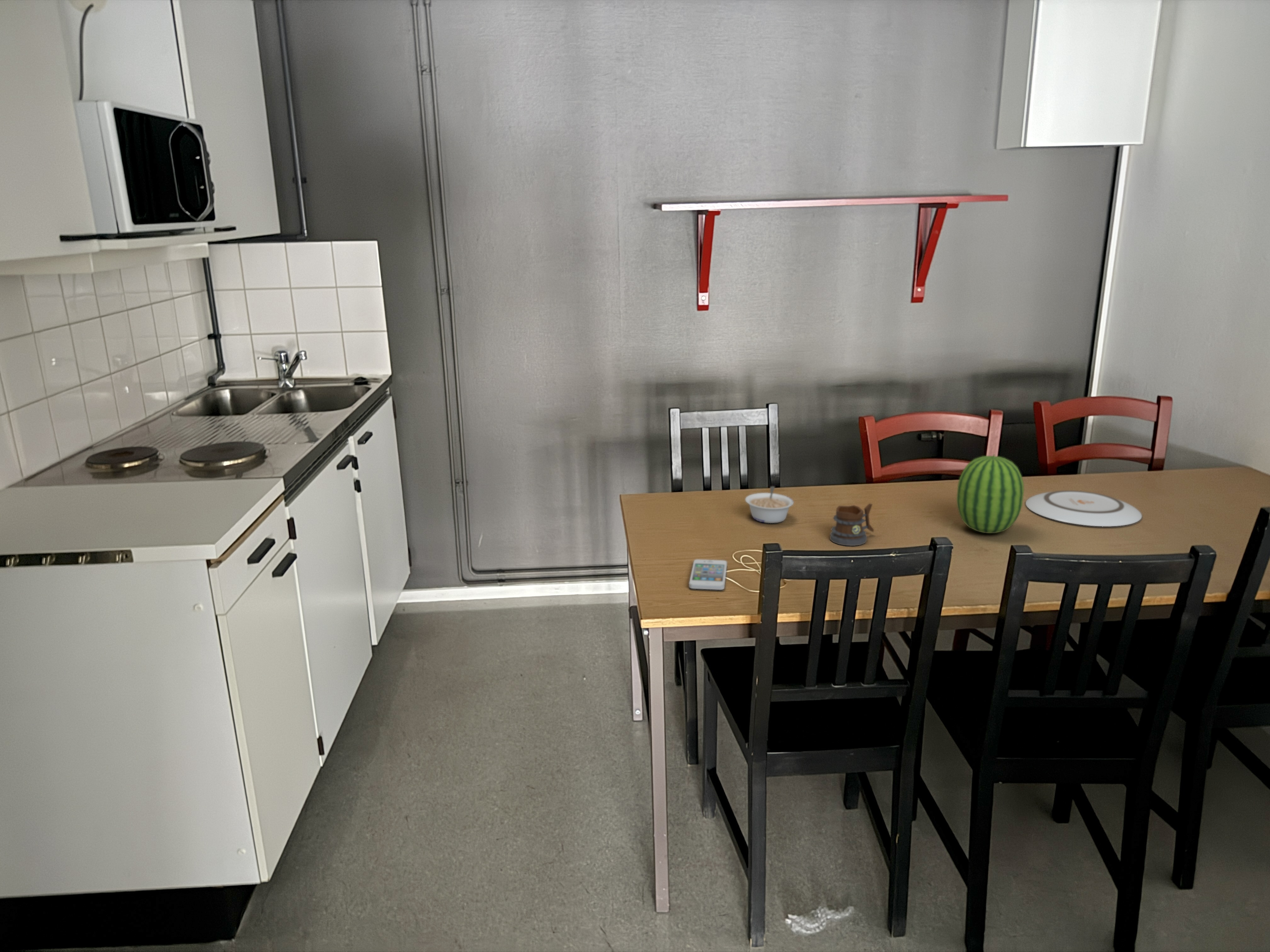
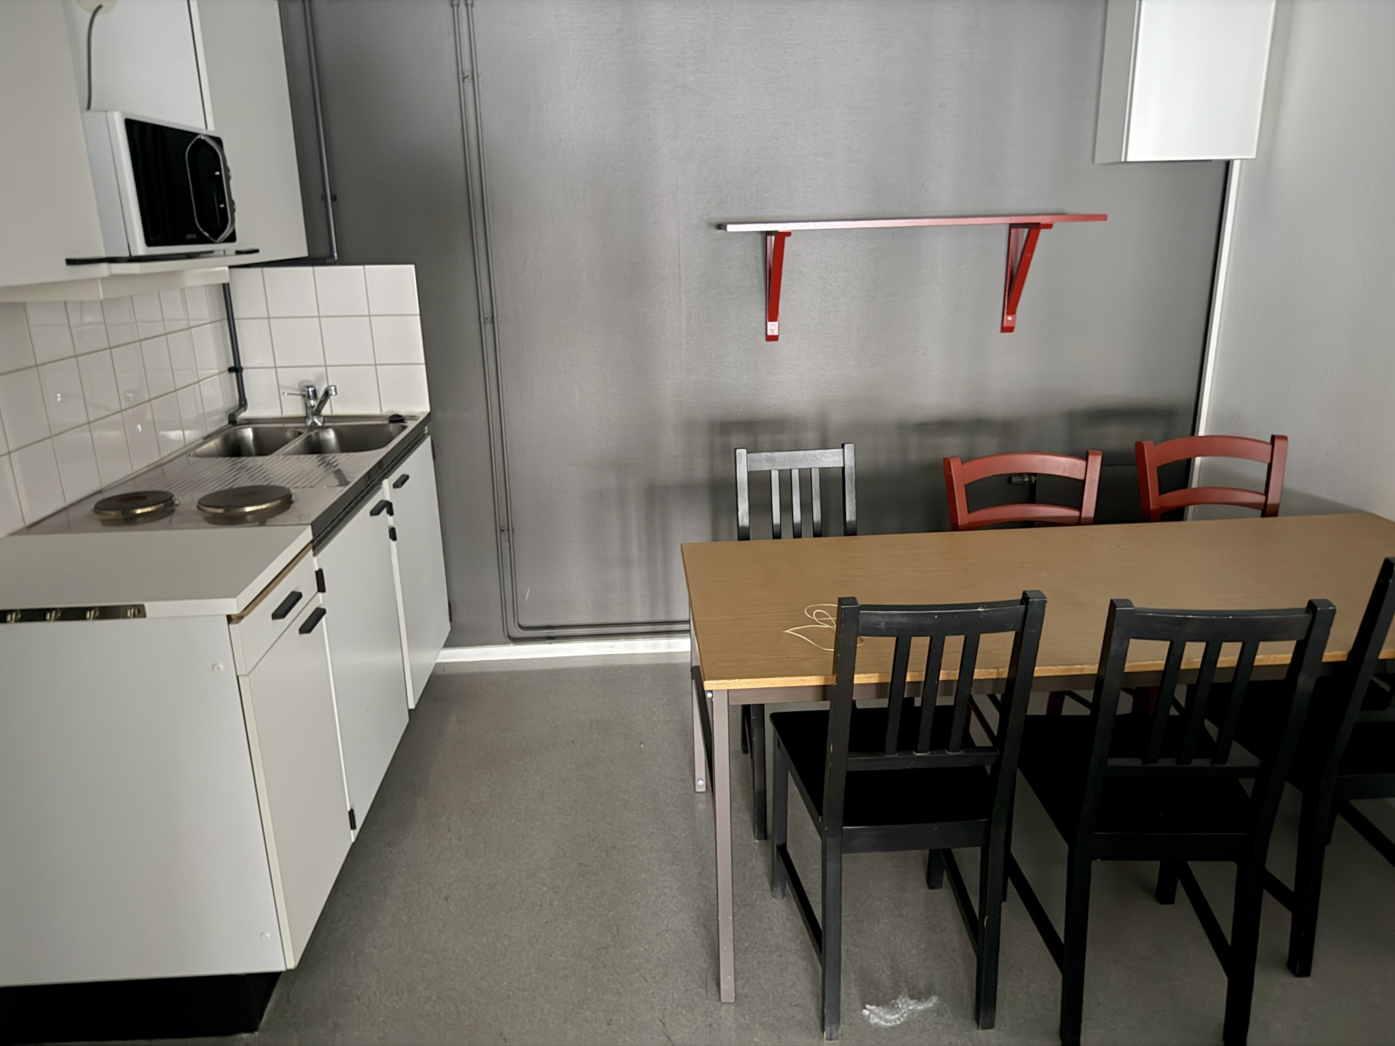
- plate (1083, 505)
- mug (854, 522)
- fruit (990, 492)
- smartphone (708, 574)
- legume (768, 507)
